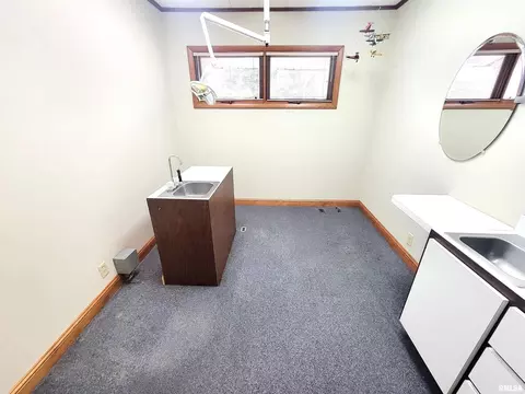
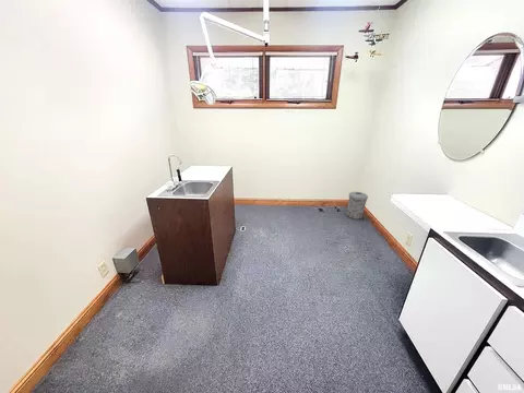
+ trash can (356, 204)
